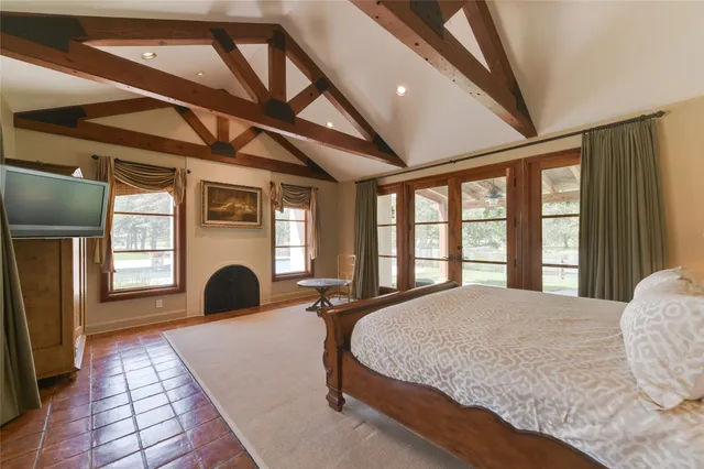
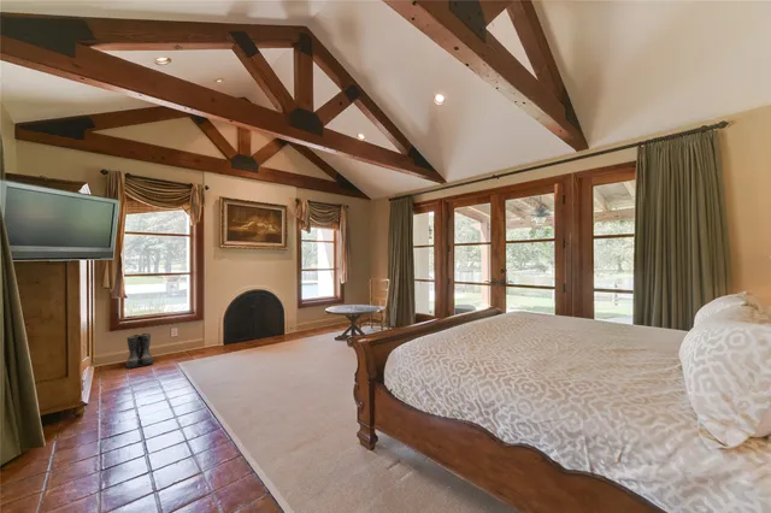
+ boots (139, 349)
